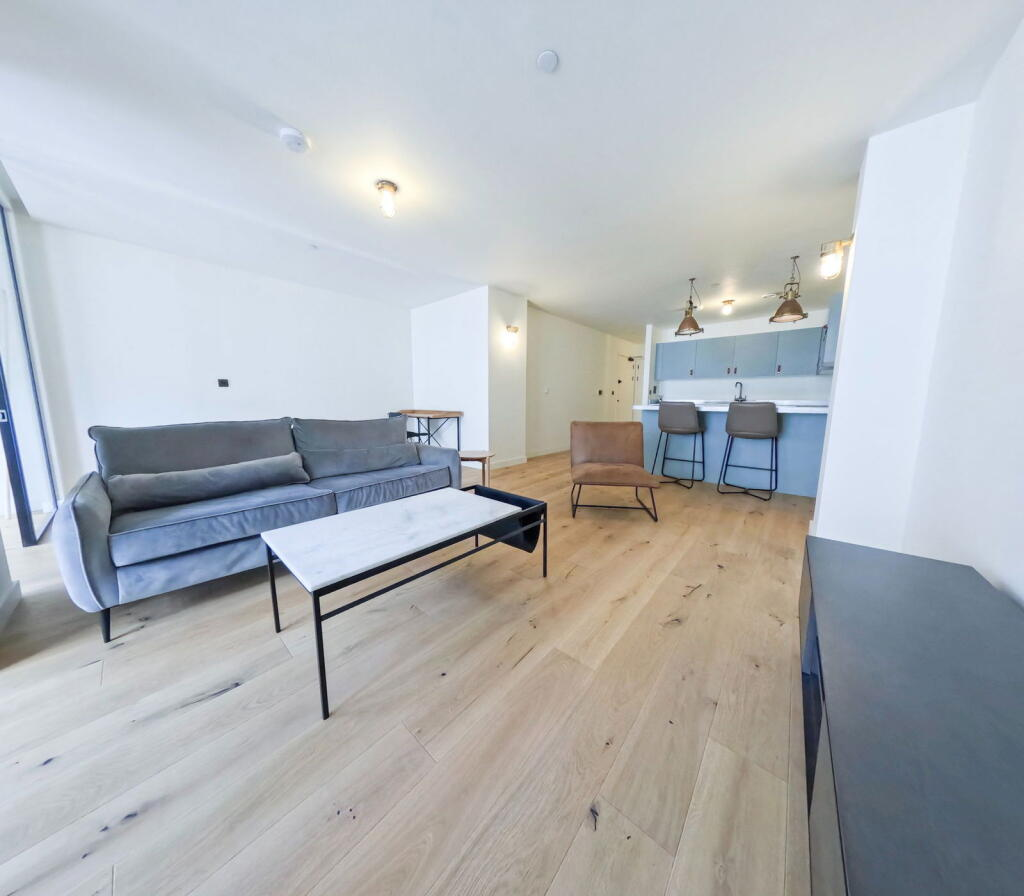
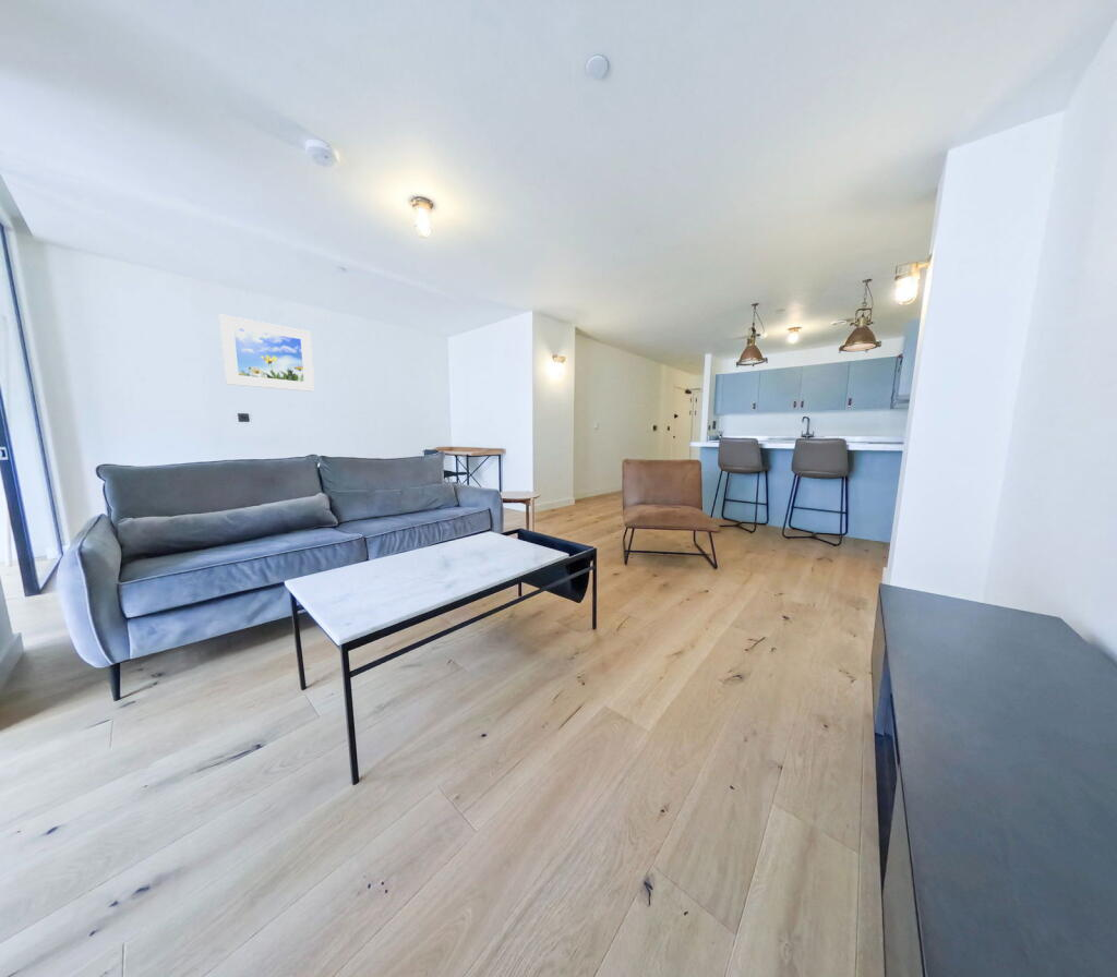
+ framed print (271, 355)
